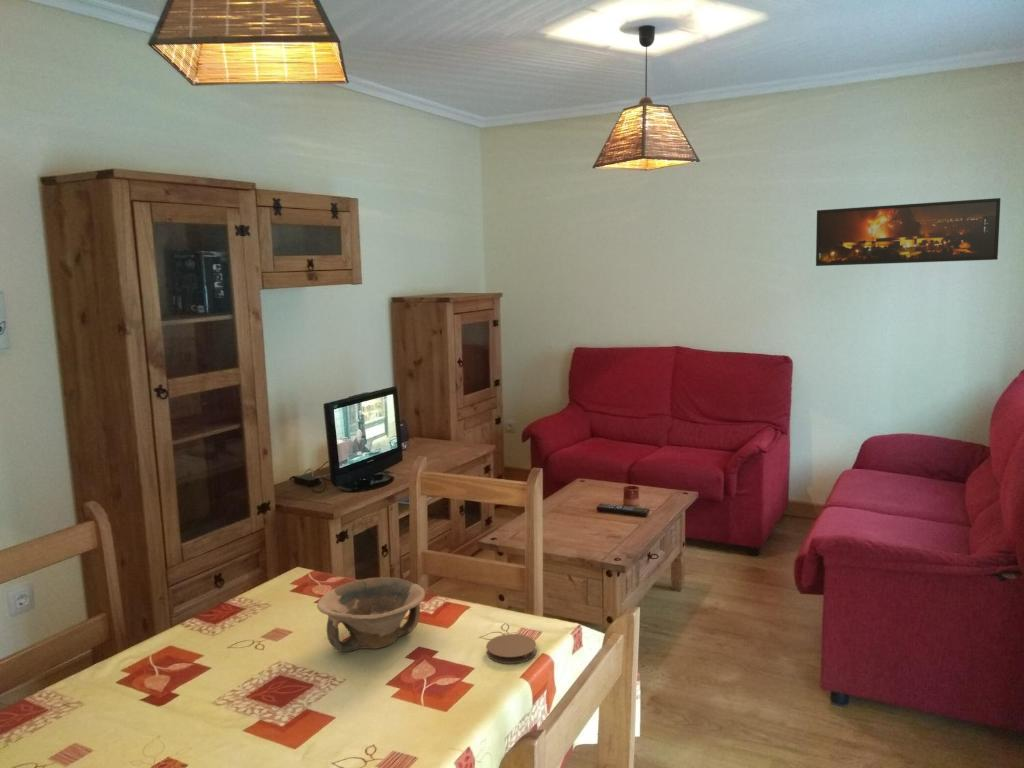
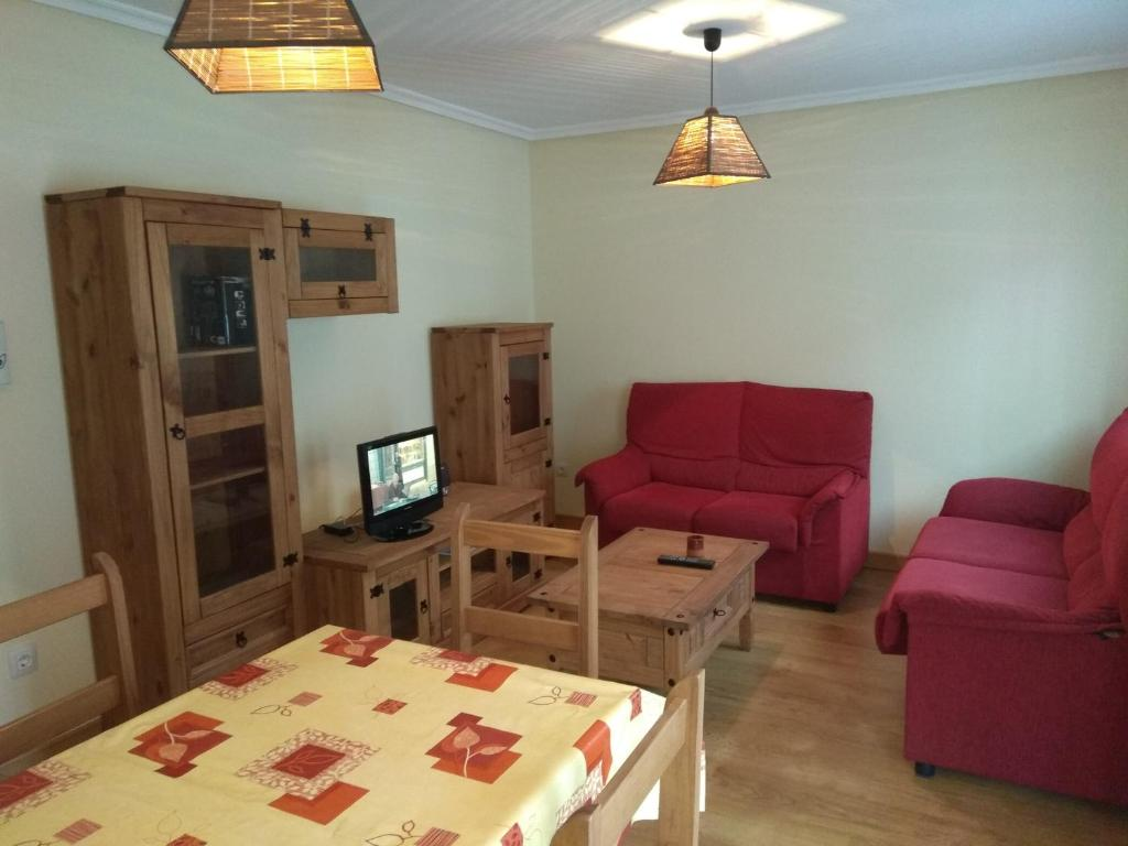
- coaster (511, 648)
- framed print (903, 233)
- bowl (372, 617)
